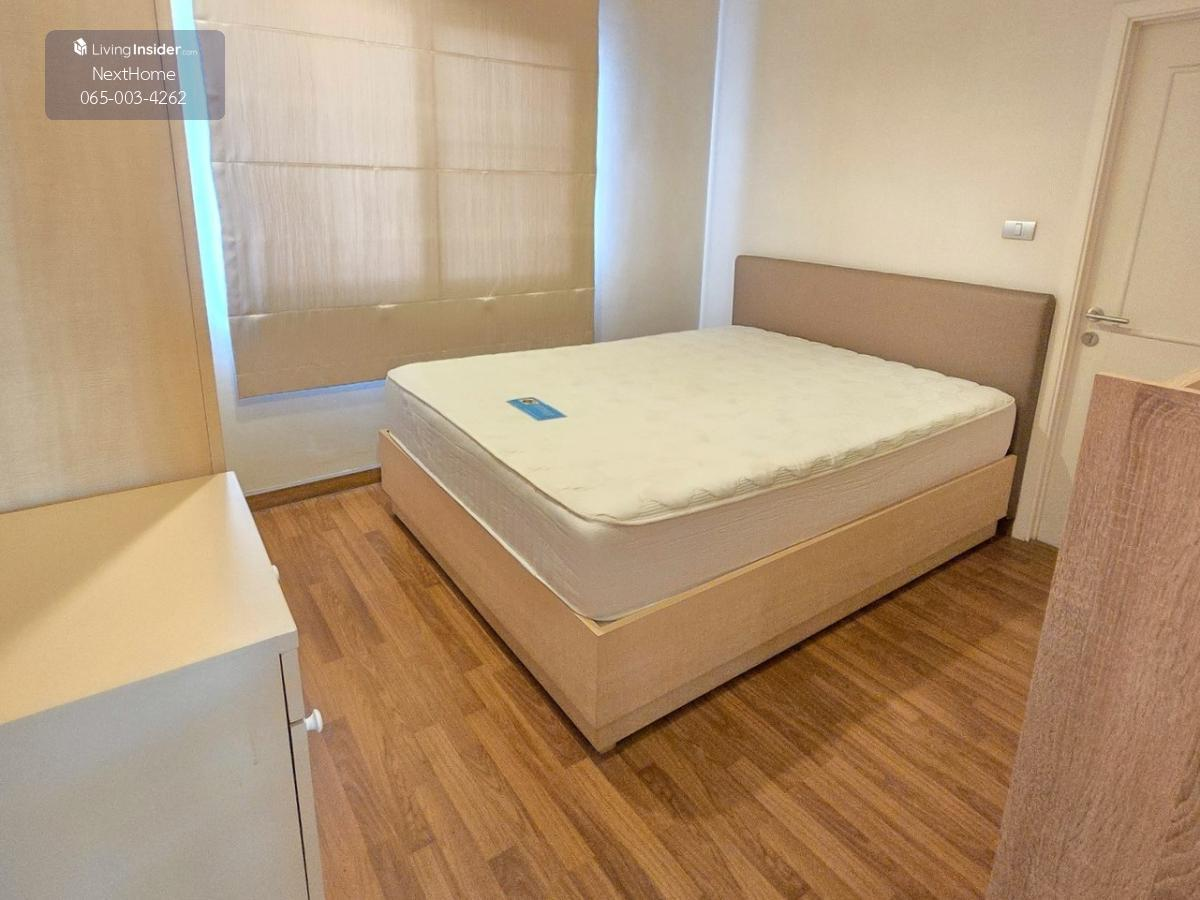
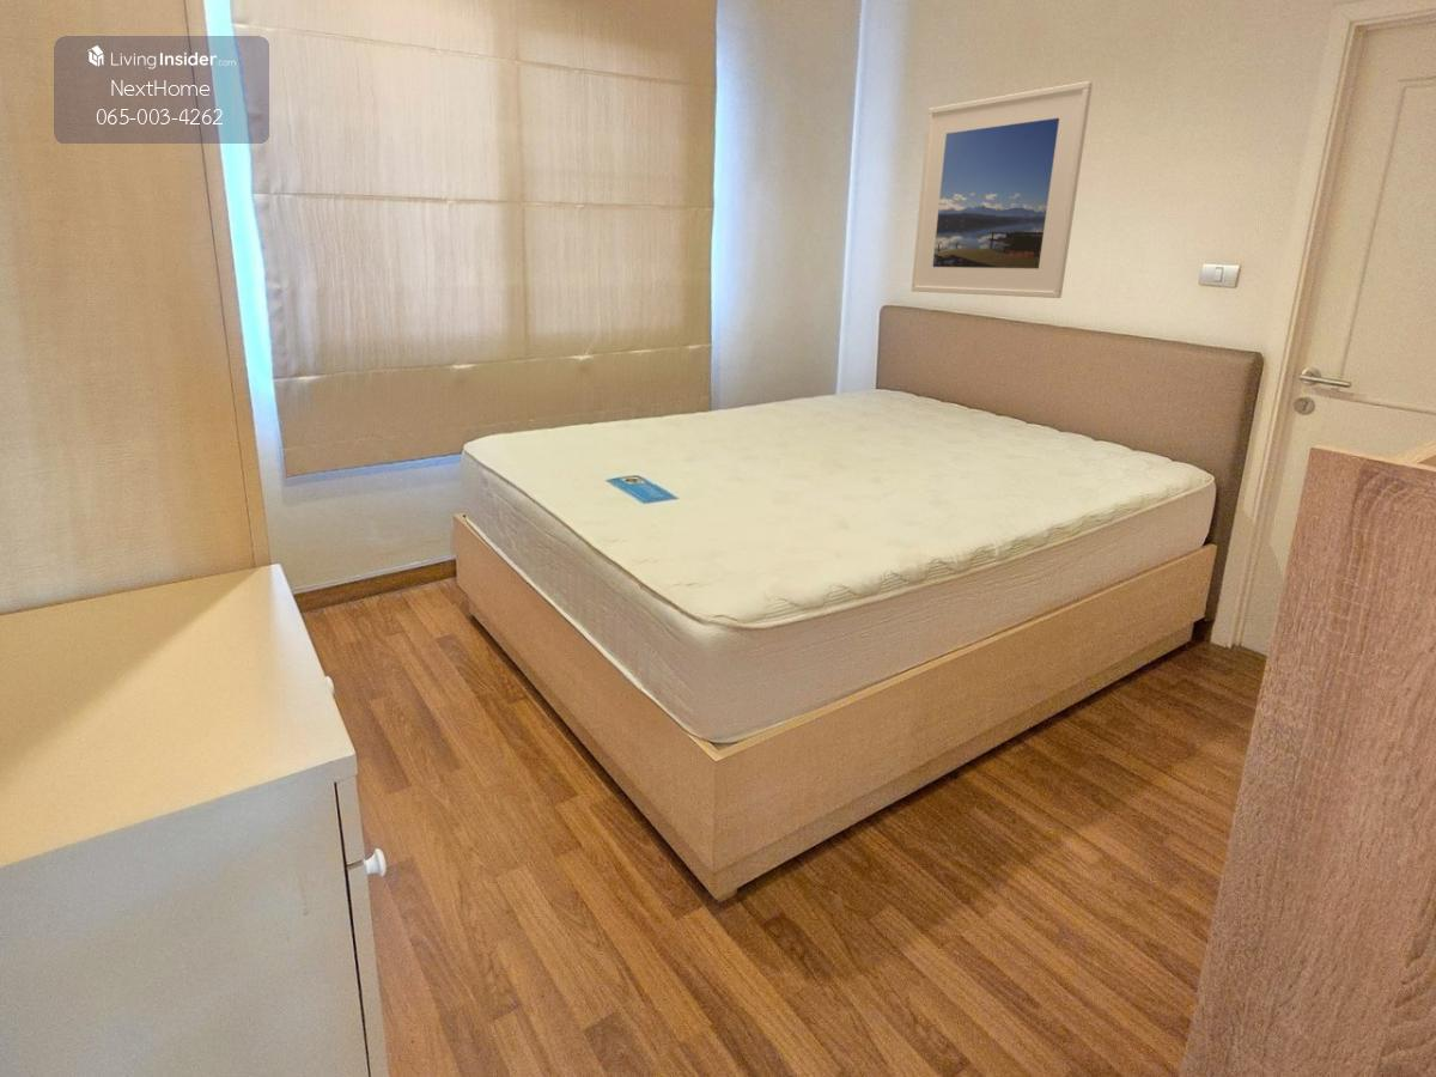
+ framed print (991, 197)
